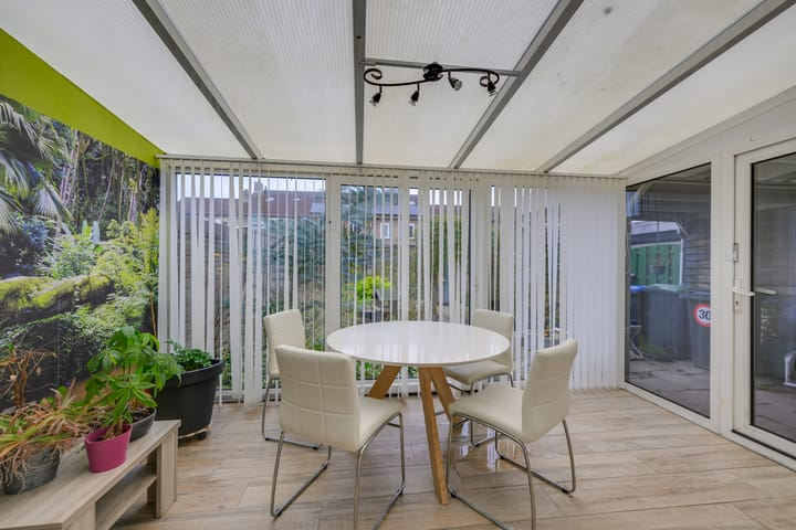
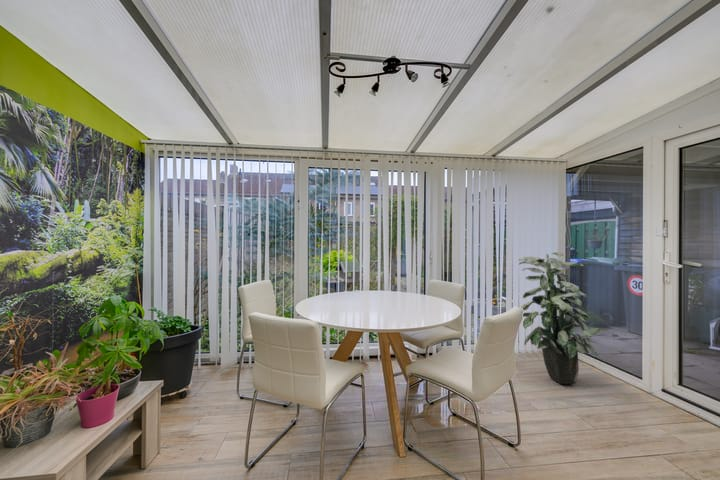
+ indoor plant (553, 315)
